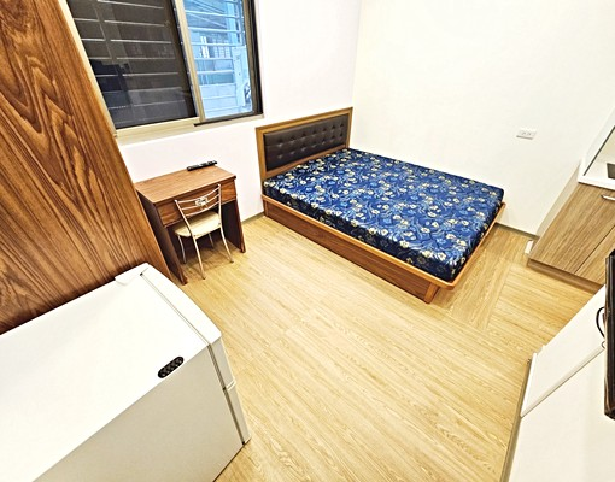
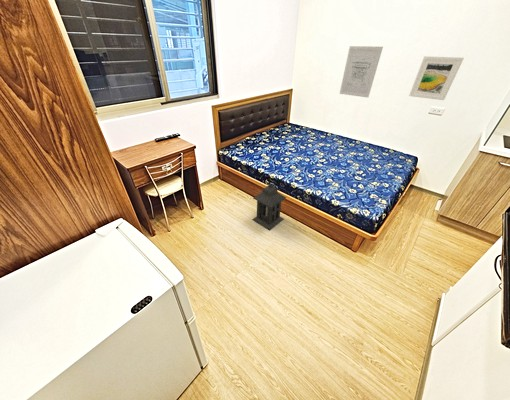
+ lantern (269, 202)
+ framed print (434, 78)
+ wall art (359, 72)
